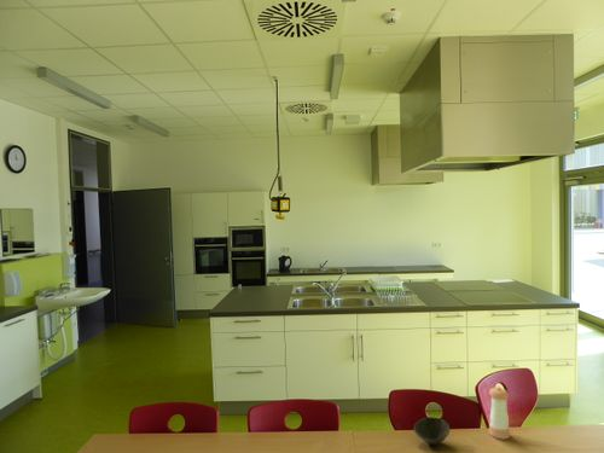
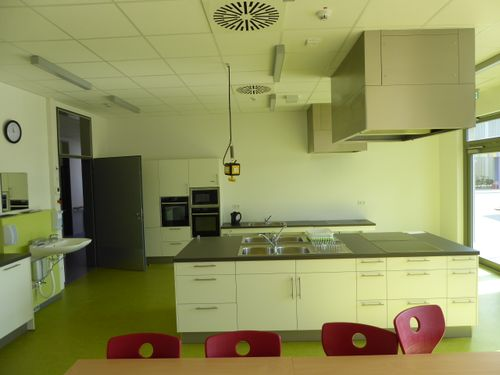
- pepper shaker (499, 411)
- bowl (418, 435)
